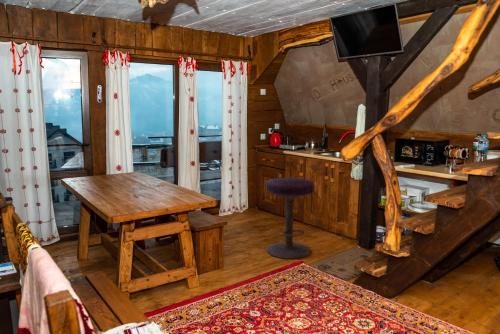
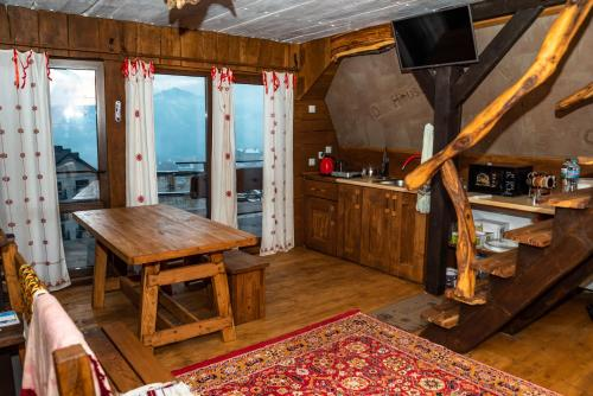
- stool (289, 215)
